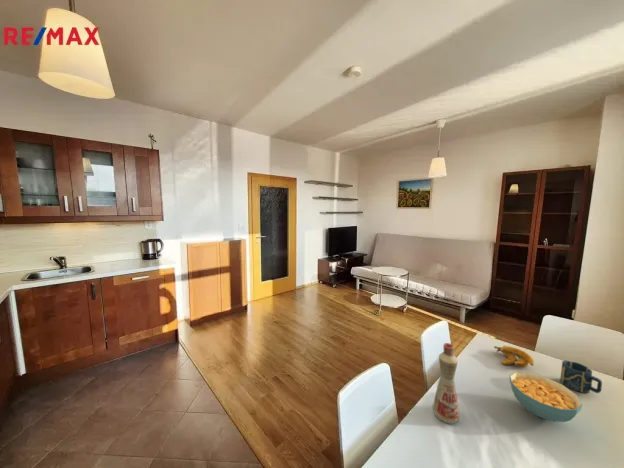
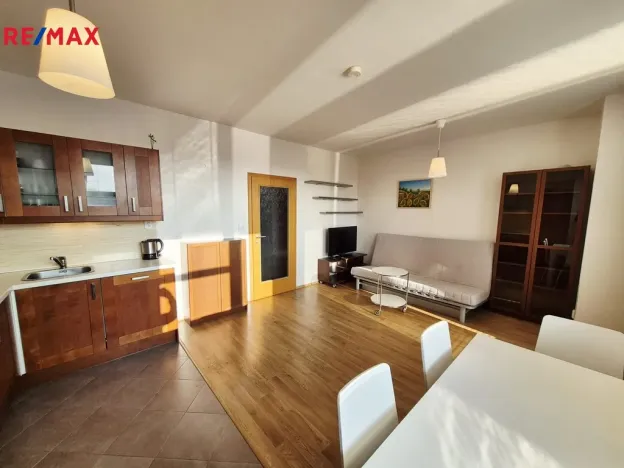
- cereal bowl (541, 400)
- bottle (447, 380)
- cup (580, 378)
- banana (510, 355)
